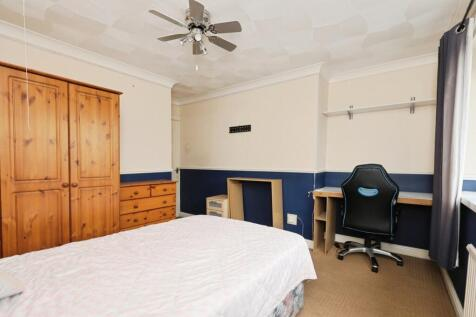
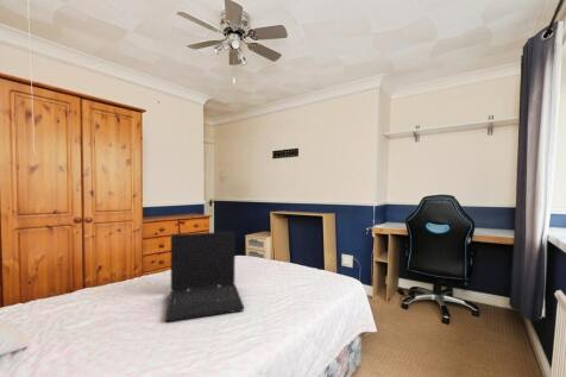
+ laptop (205, 270)
